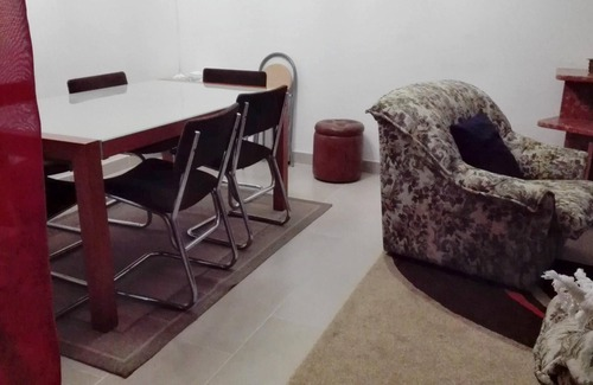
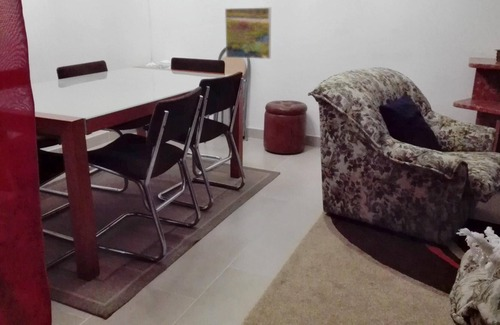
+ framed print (247, 33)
